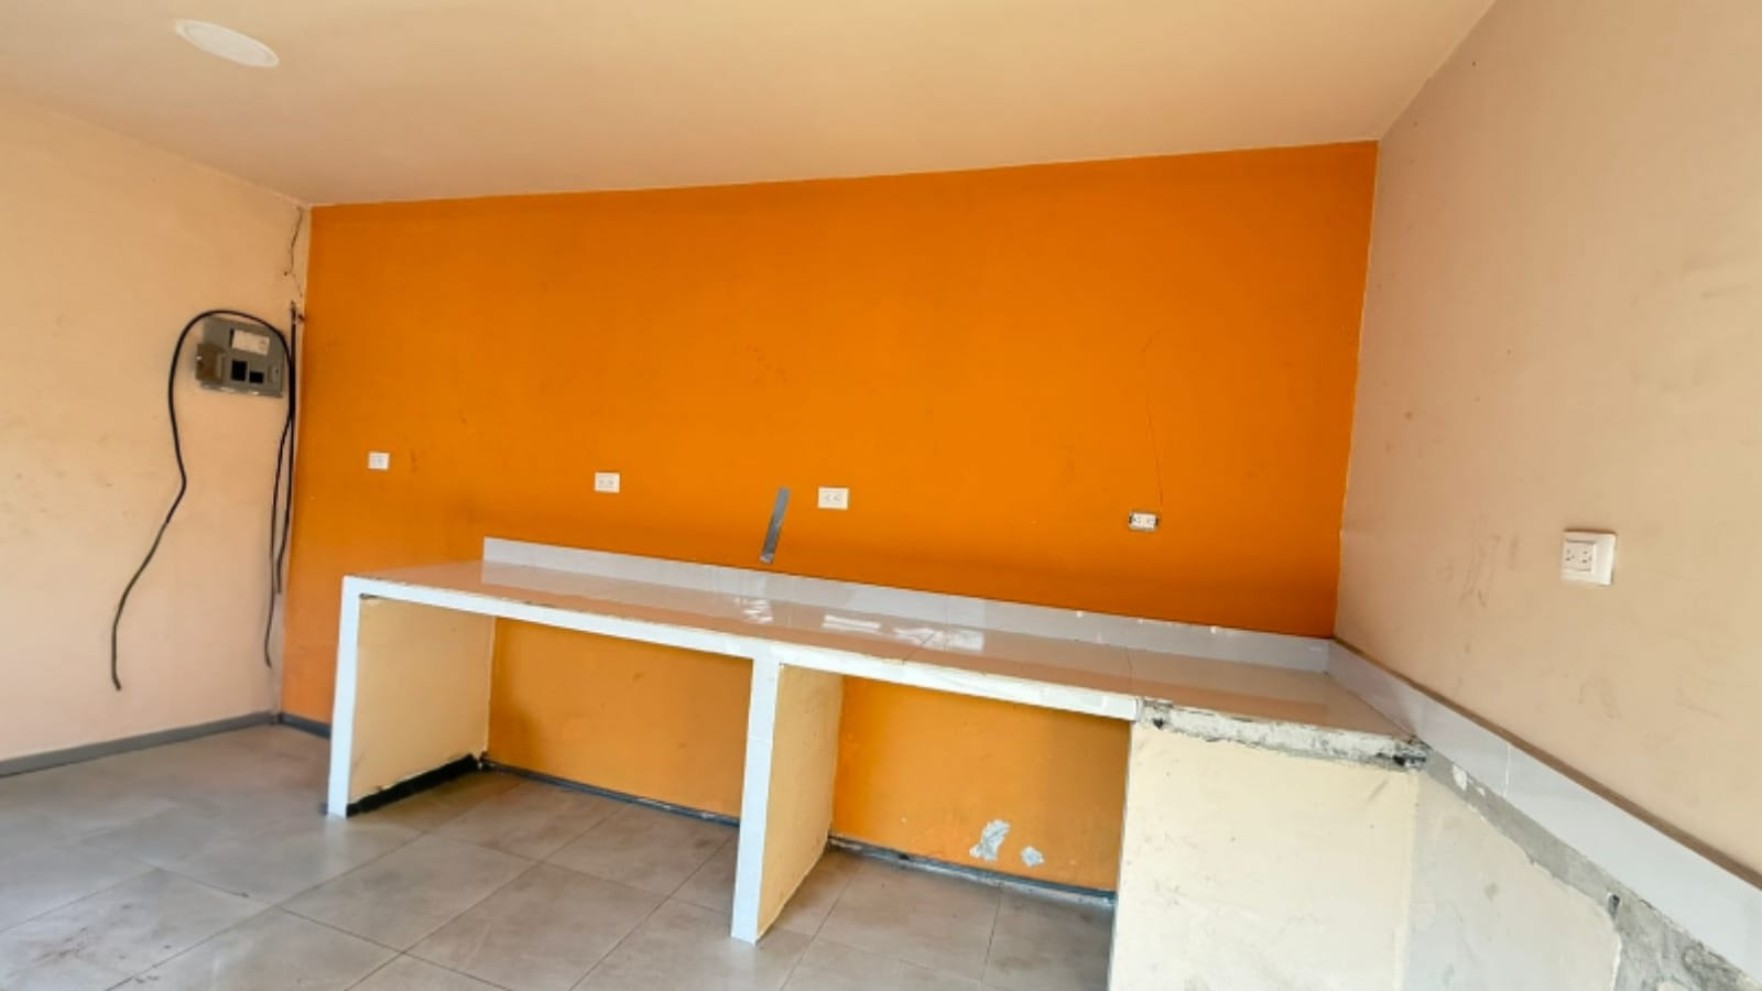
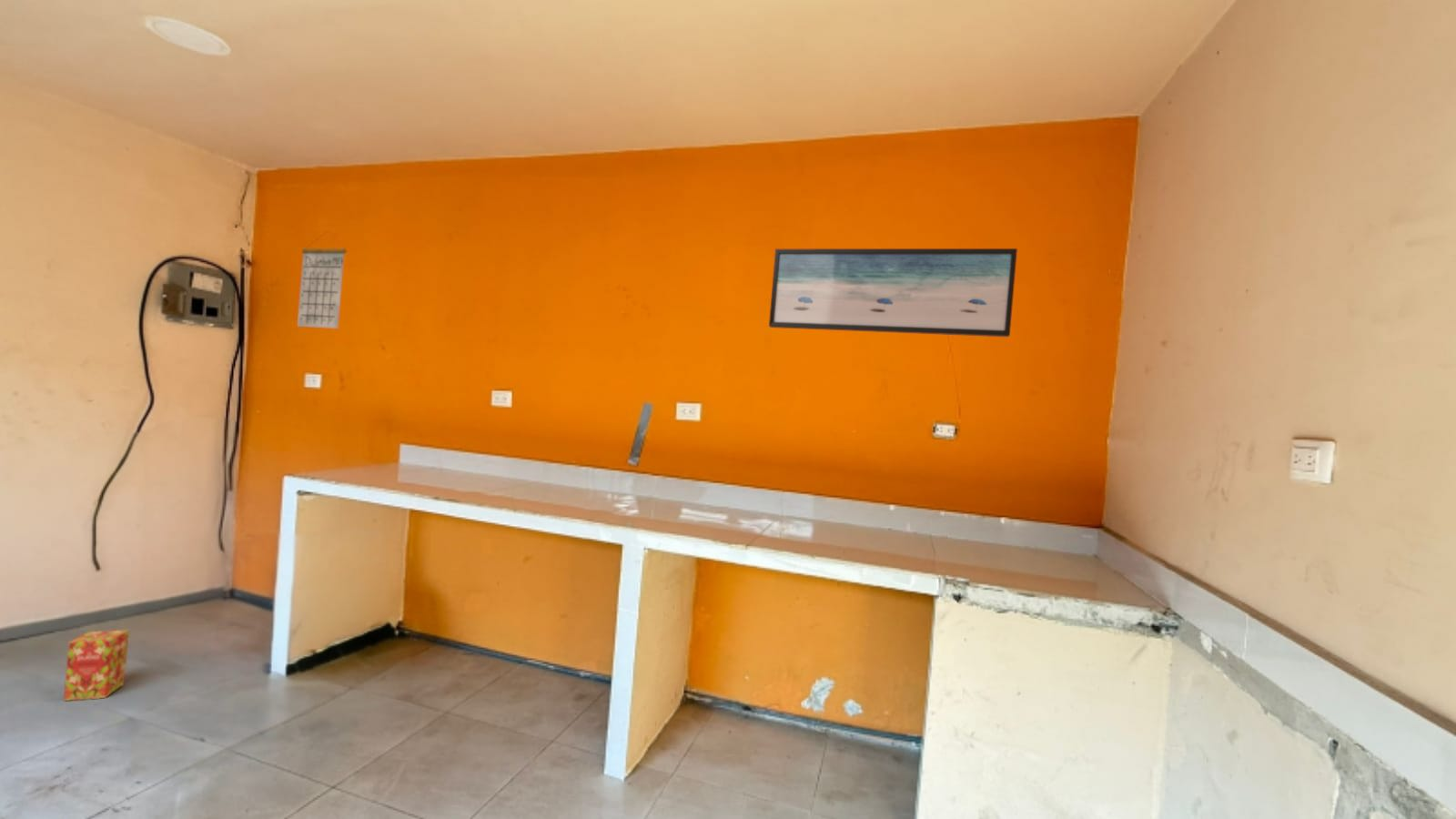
+ wall art (885, 290)
+ calendar (321, 278)
+ cardboard box (96, 663)
